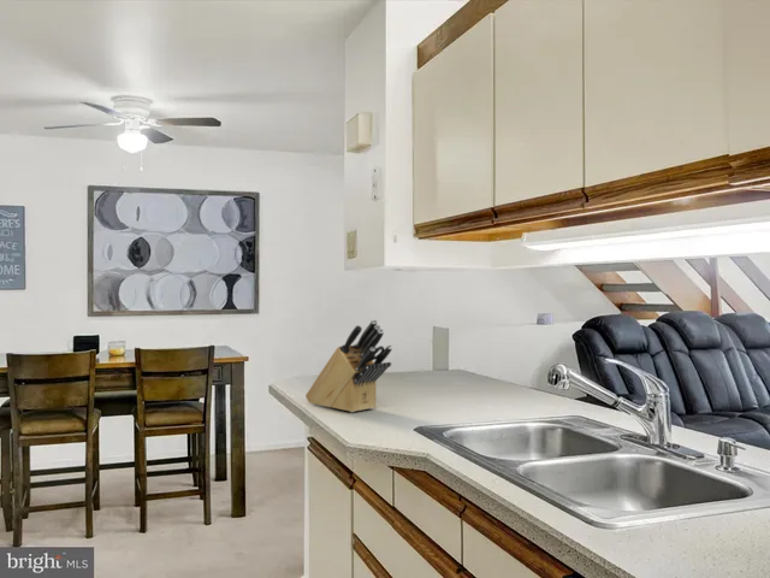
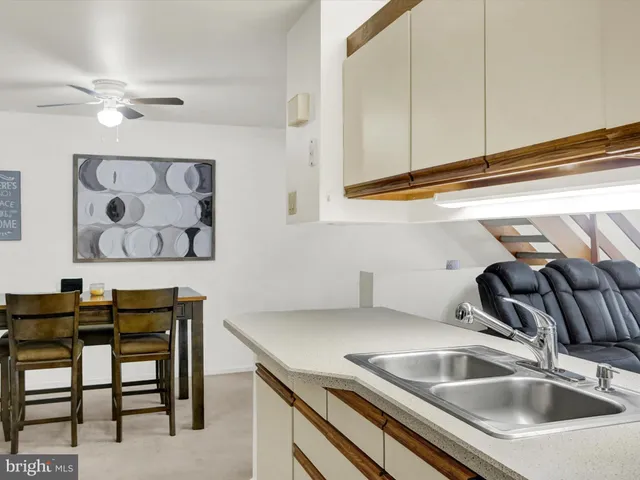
- knife block (348, 362)
